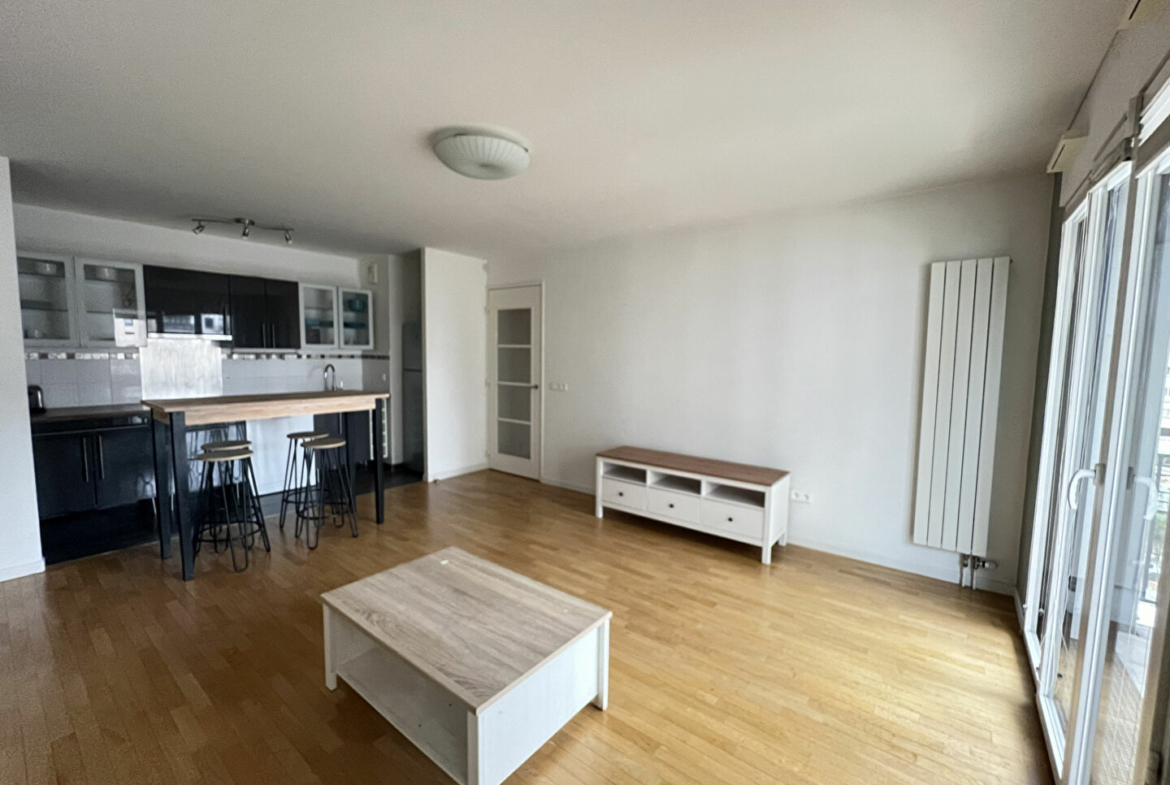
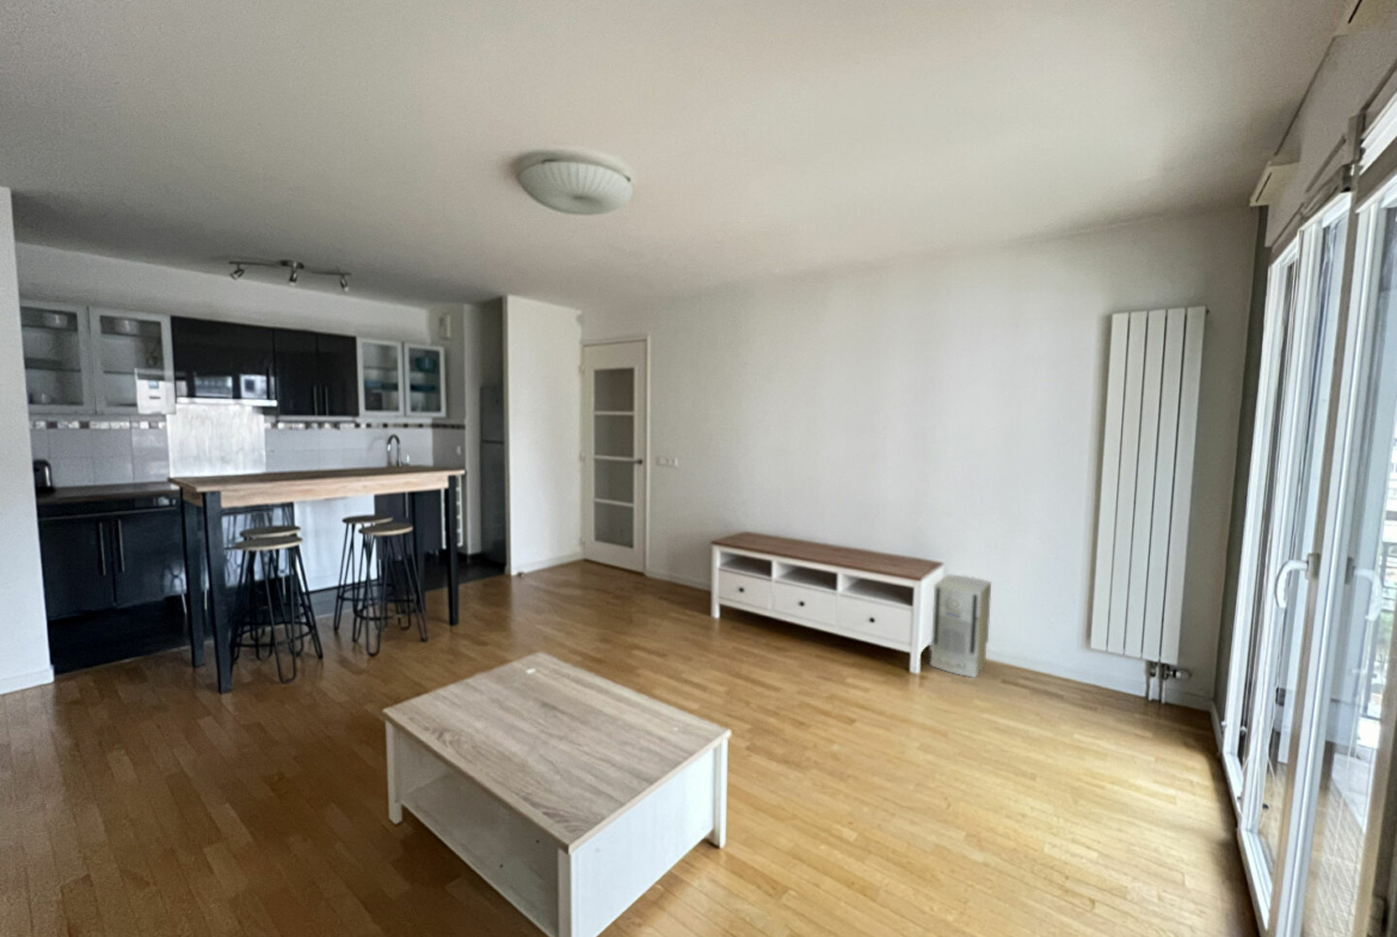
+ air purifier (960, 623)
